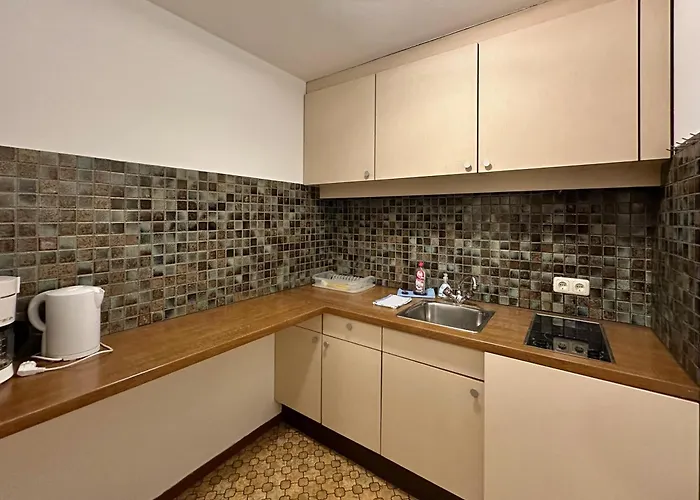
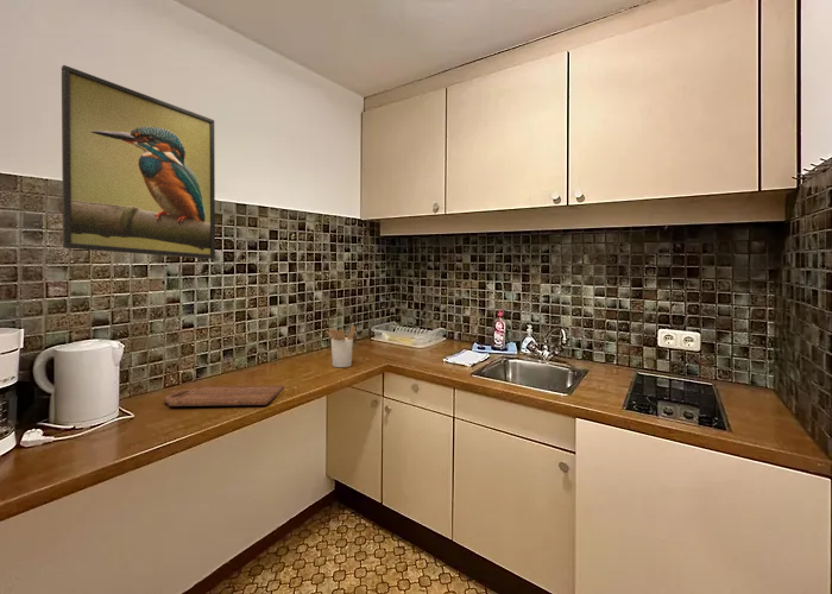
+ cutting board (223, 394)
+ utensil holder (340, 346)
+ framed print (149, 175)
